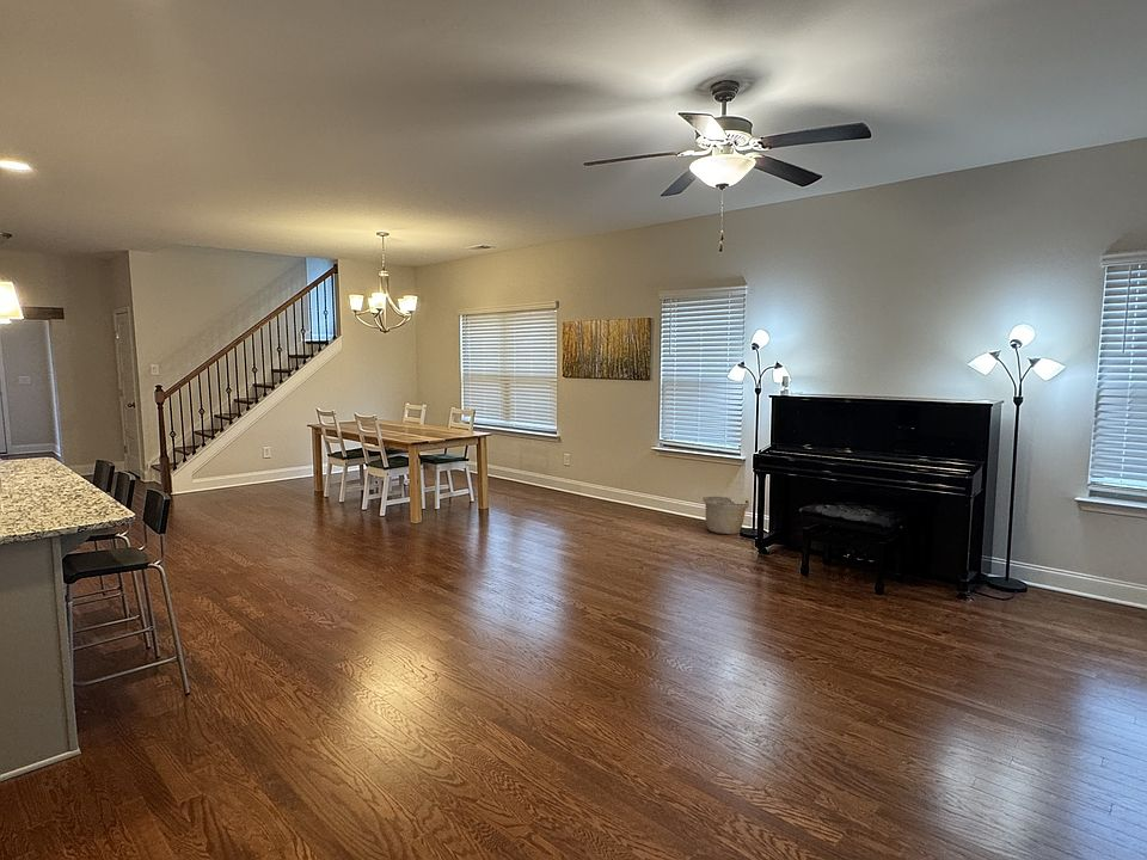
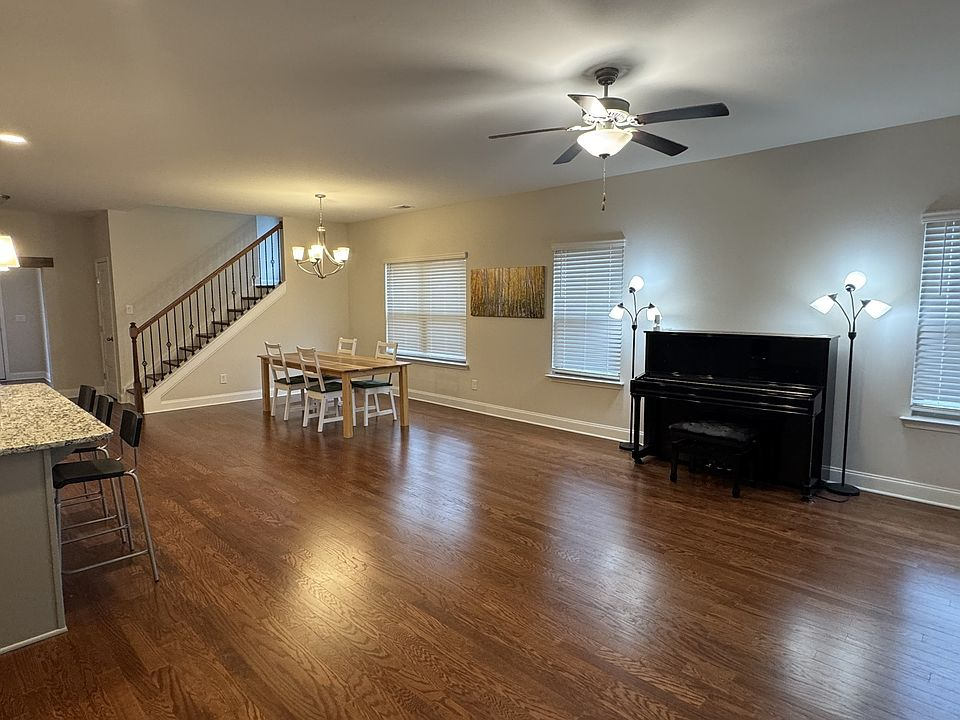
- basket (725, 514)
